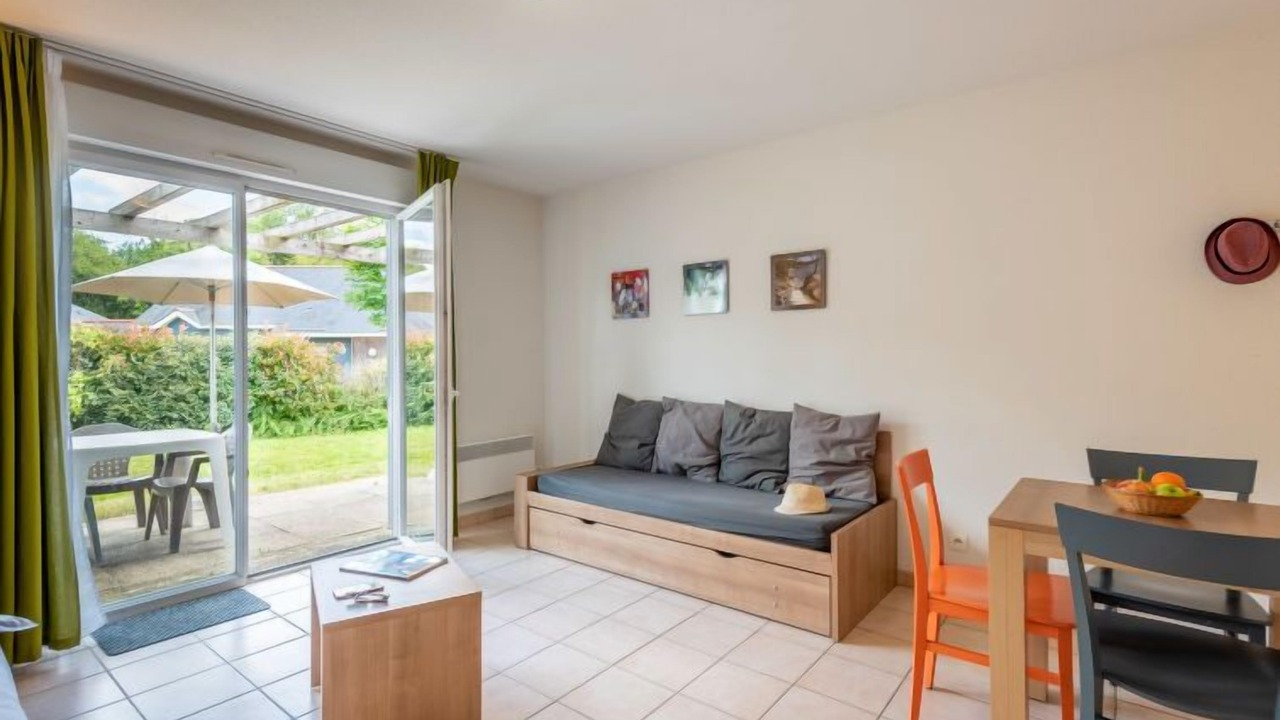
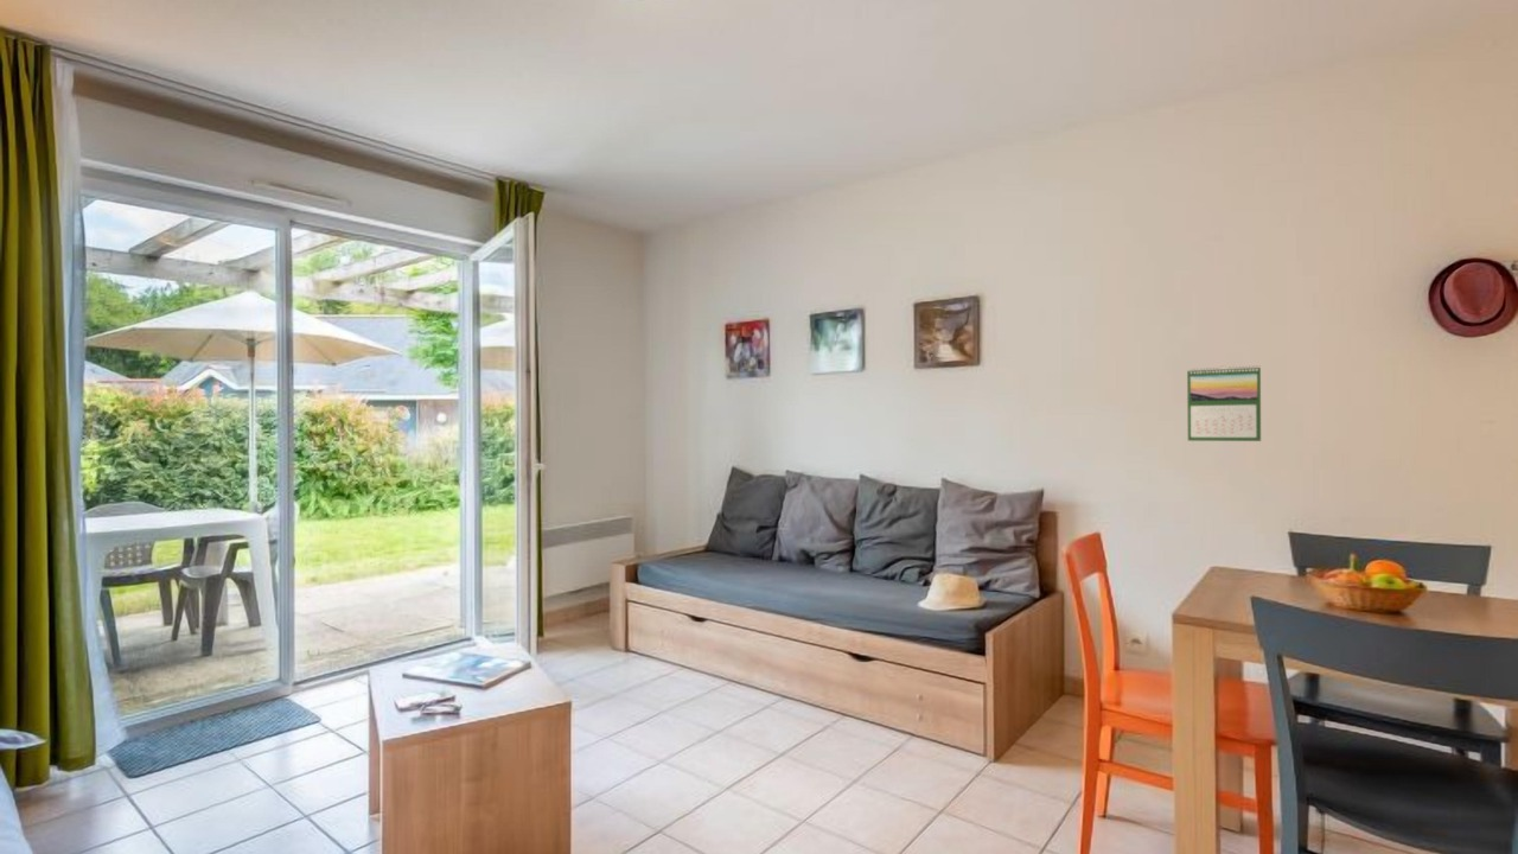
+ calendar (1223, 403)
